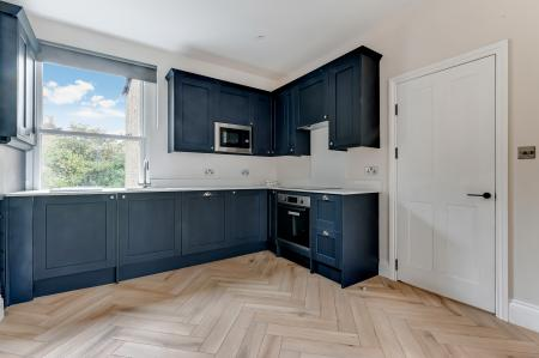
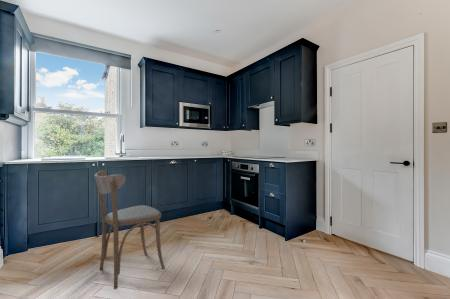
+ dining chair (128, 220)
